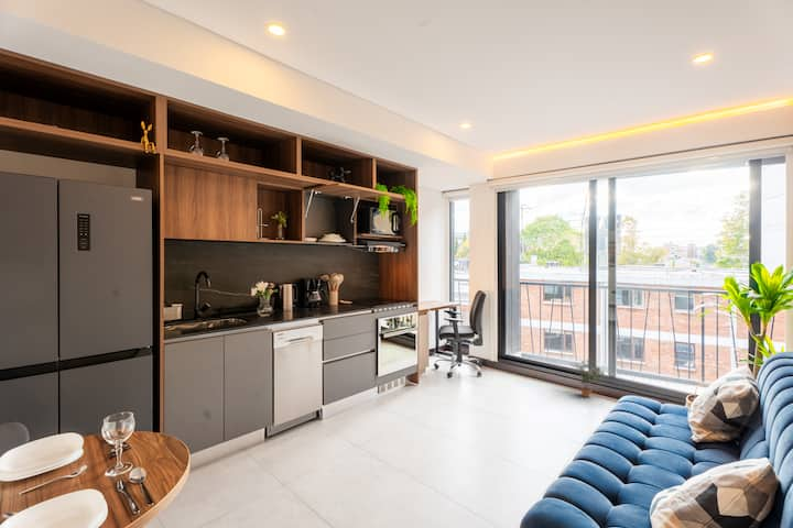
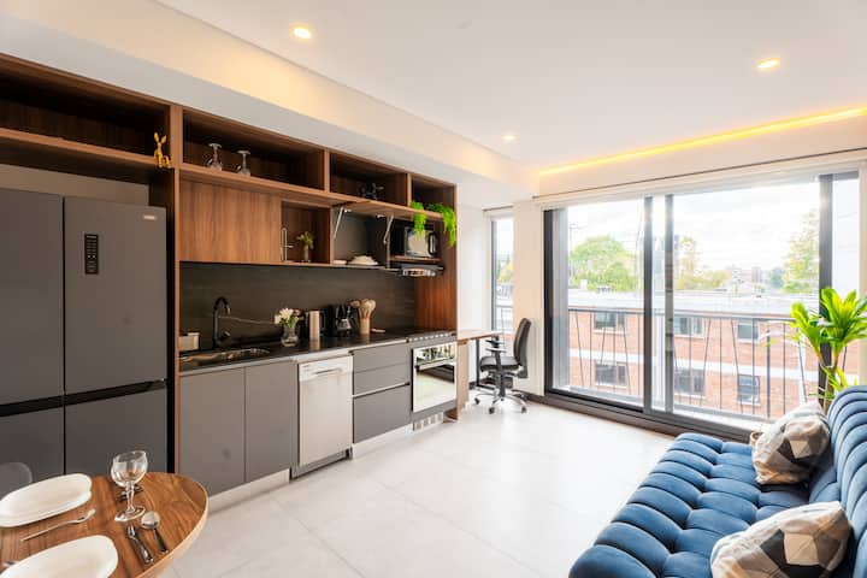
- potted plant (586, 378)
